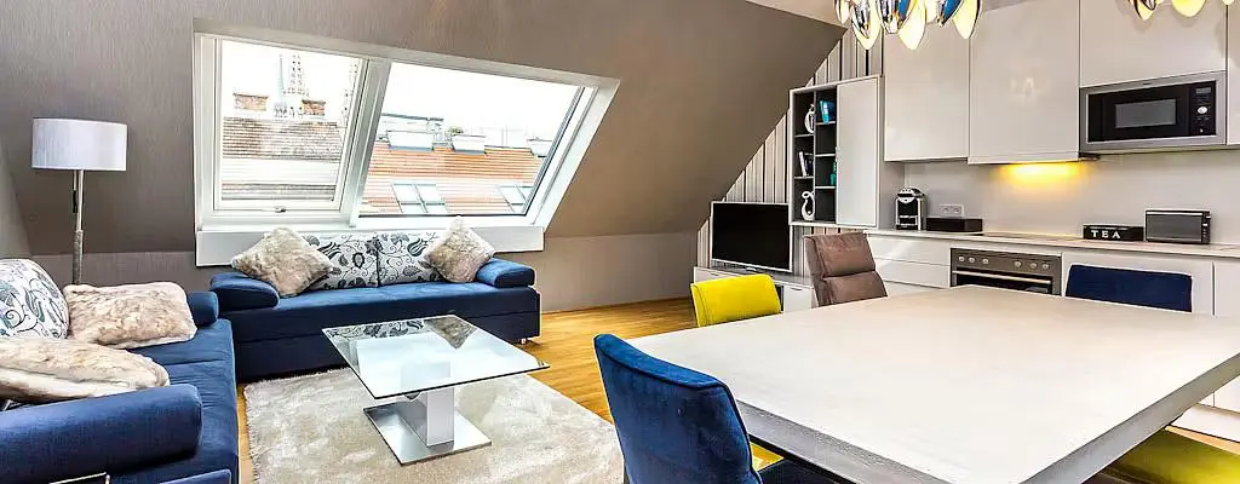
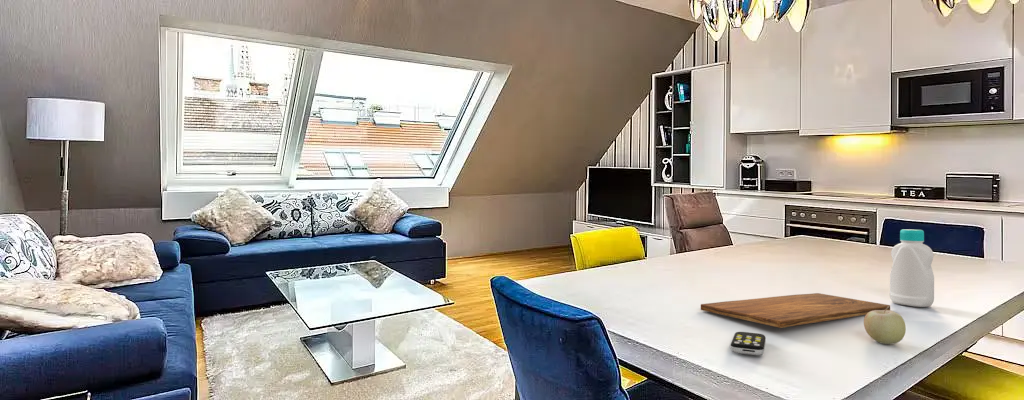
+ bottle (911, 267)
+ remote control (748, 342)
+ fruit (884, 323)
+ cutting board (797, 307)
